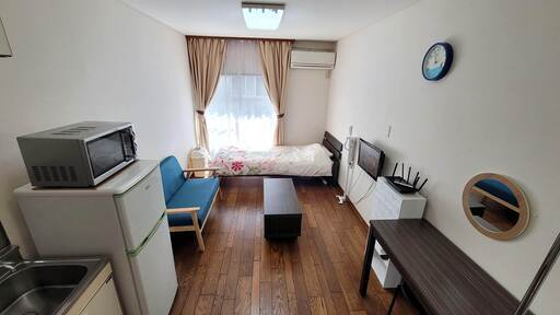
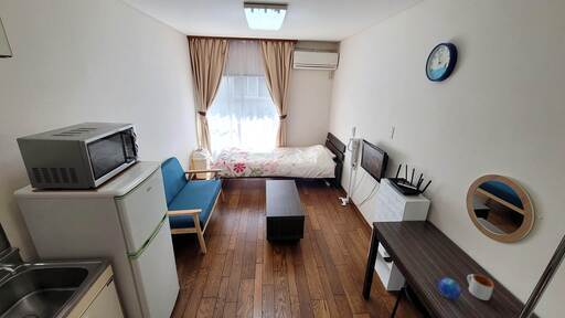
+ mug (478, 285)
+ decorative orb (449, 287)
